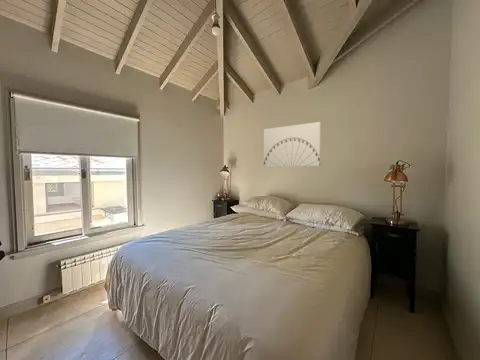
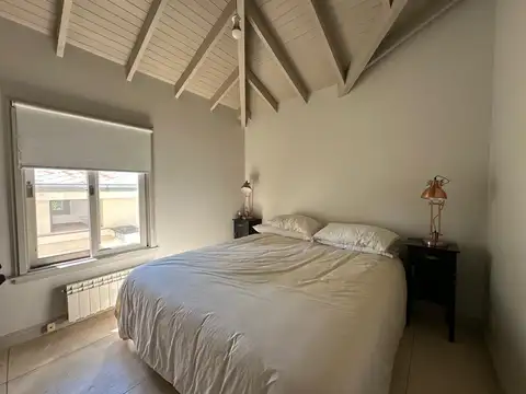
- wall art (290, 146)
